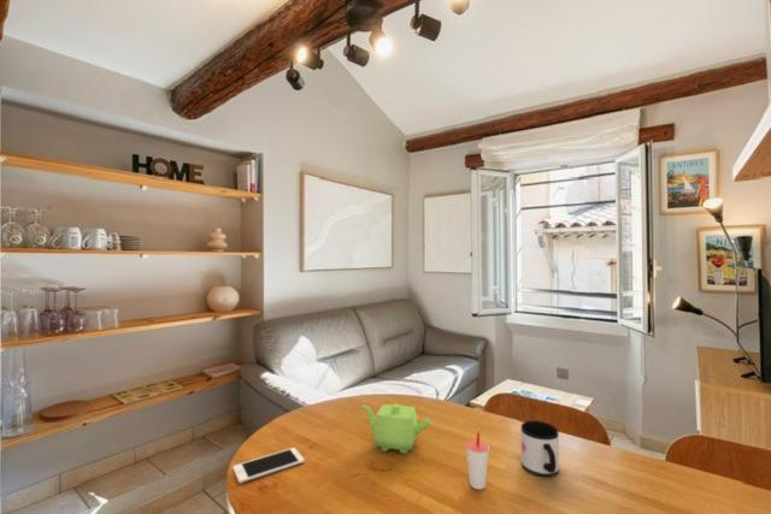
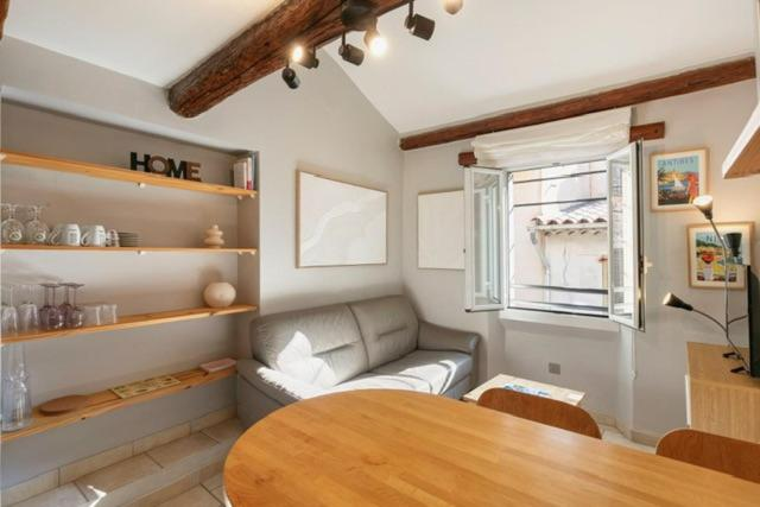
- mug (542, 450)
- cup (477, 459)
- cell phone (269, 463)
- teapot (395, 425)
